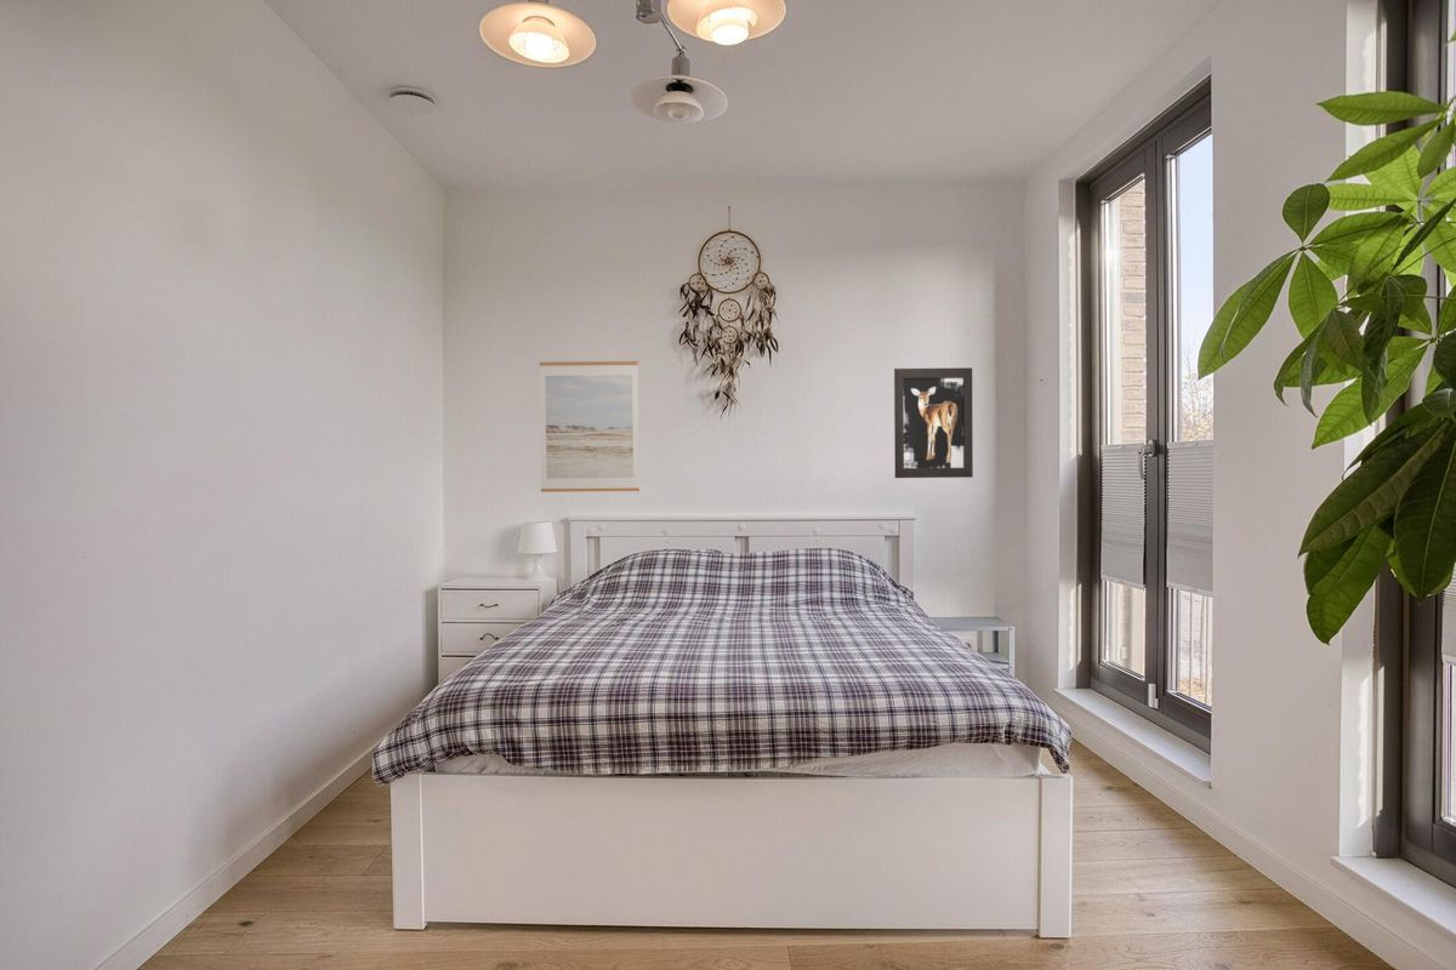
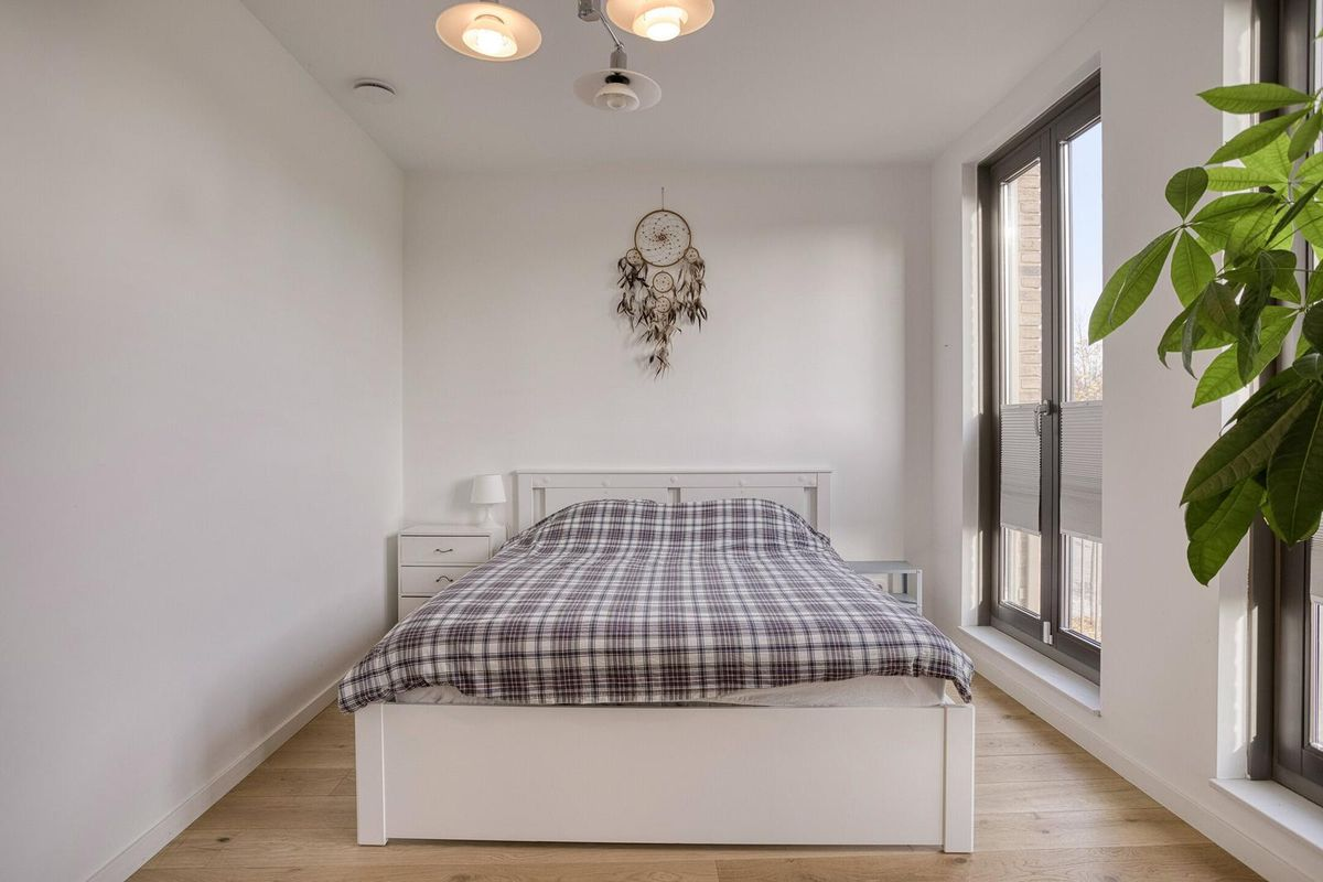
- wall art (588, 426)
- wall art (933, 422)
